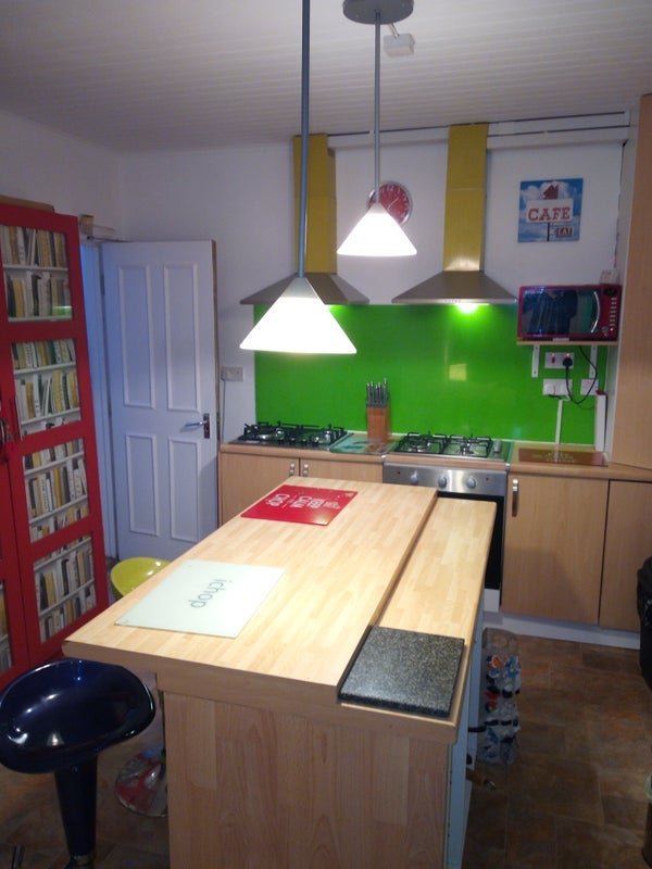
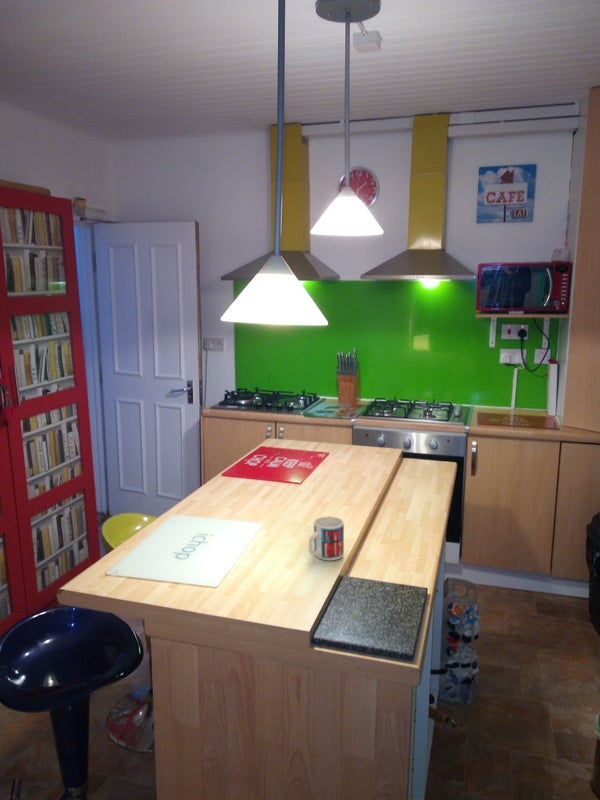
+ mug (326, 539)
